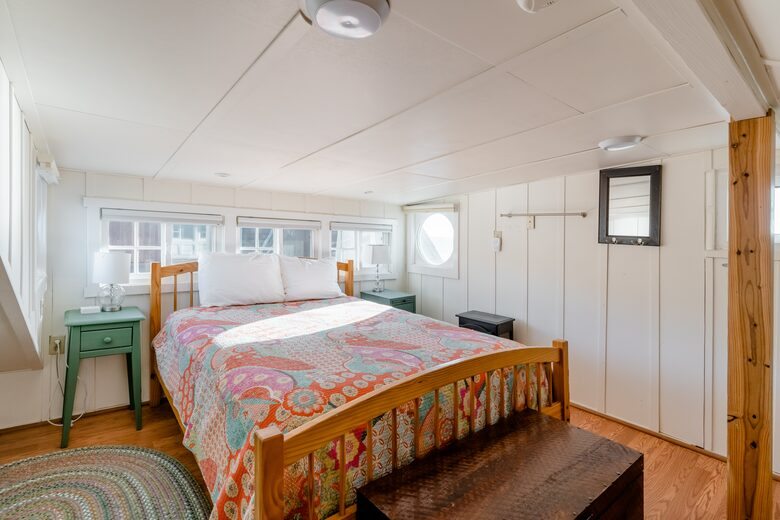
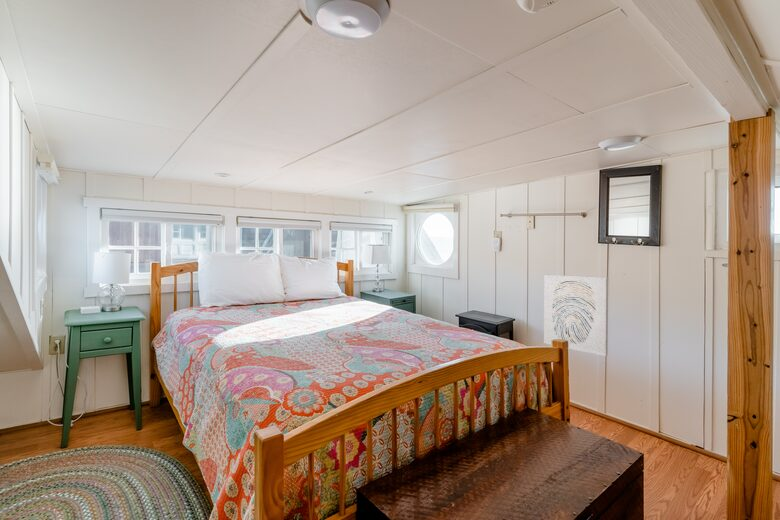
+ wall art (573, 312)
